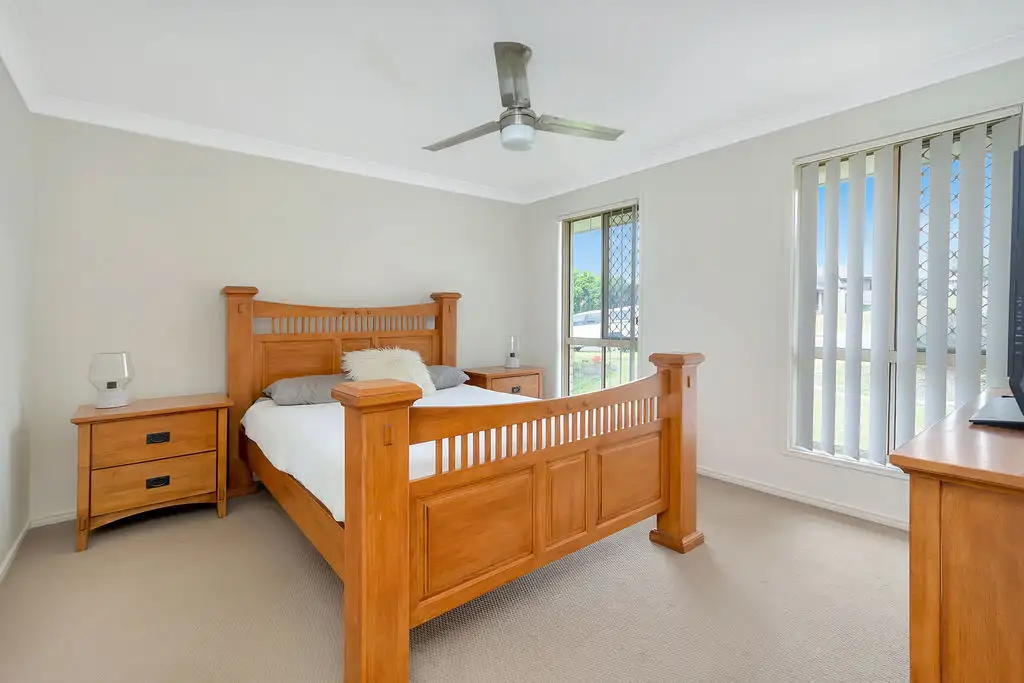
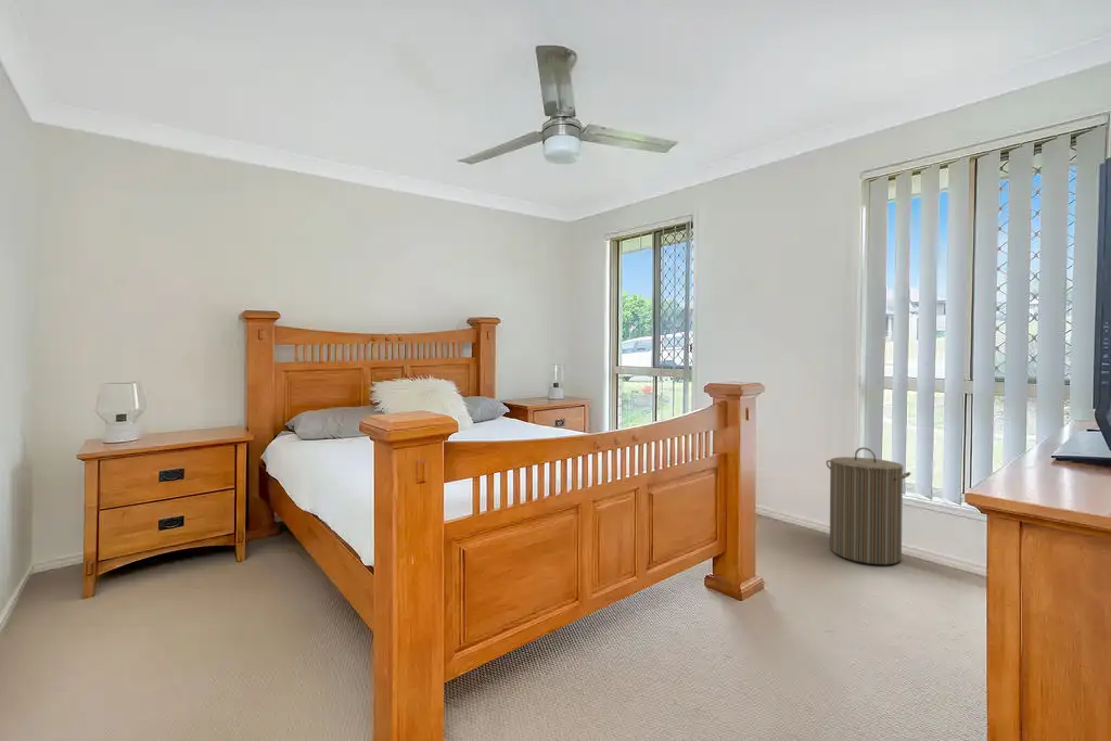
+ laundry hamper (865, 500)
